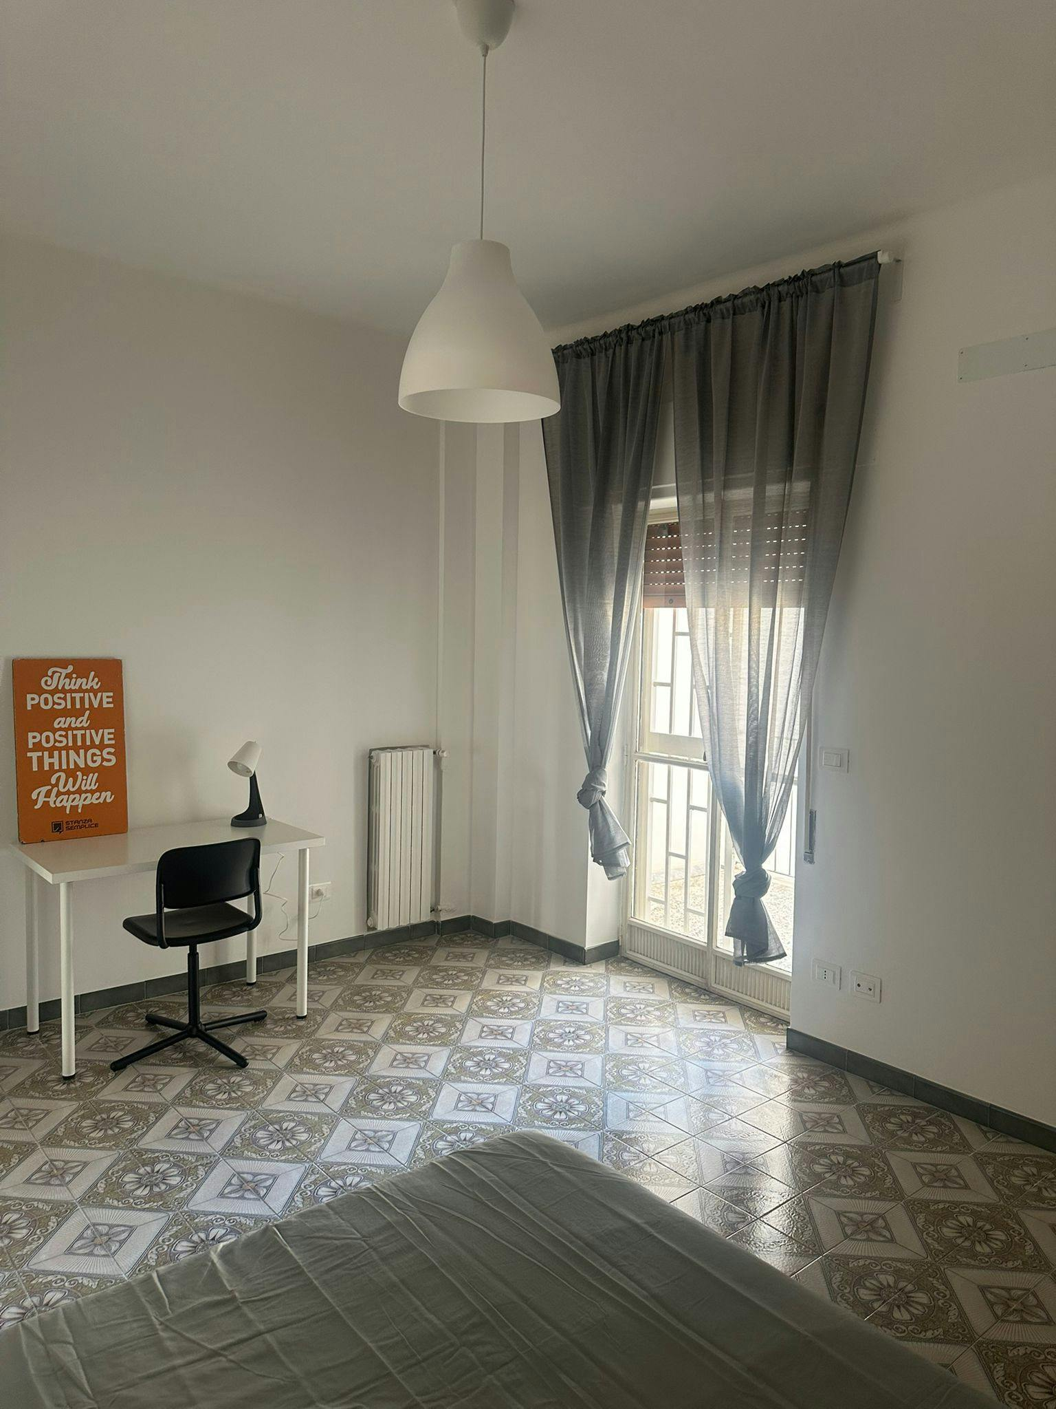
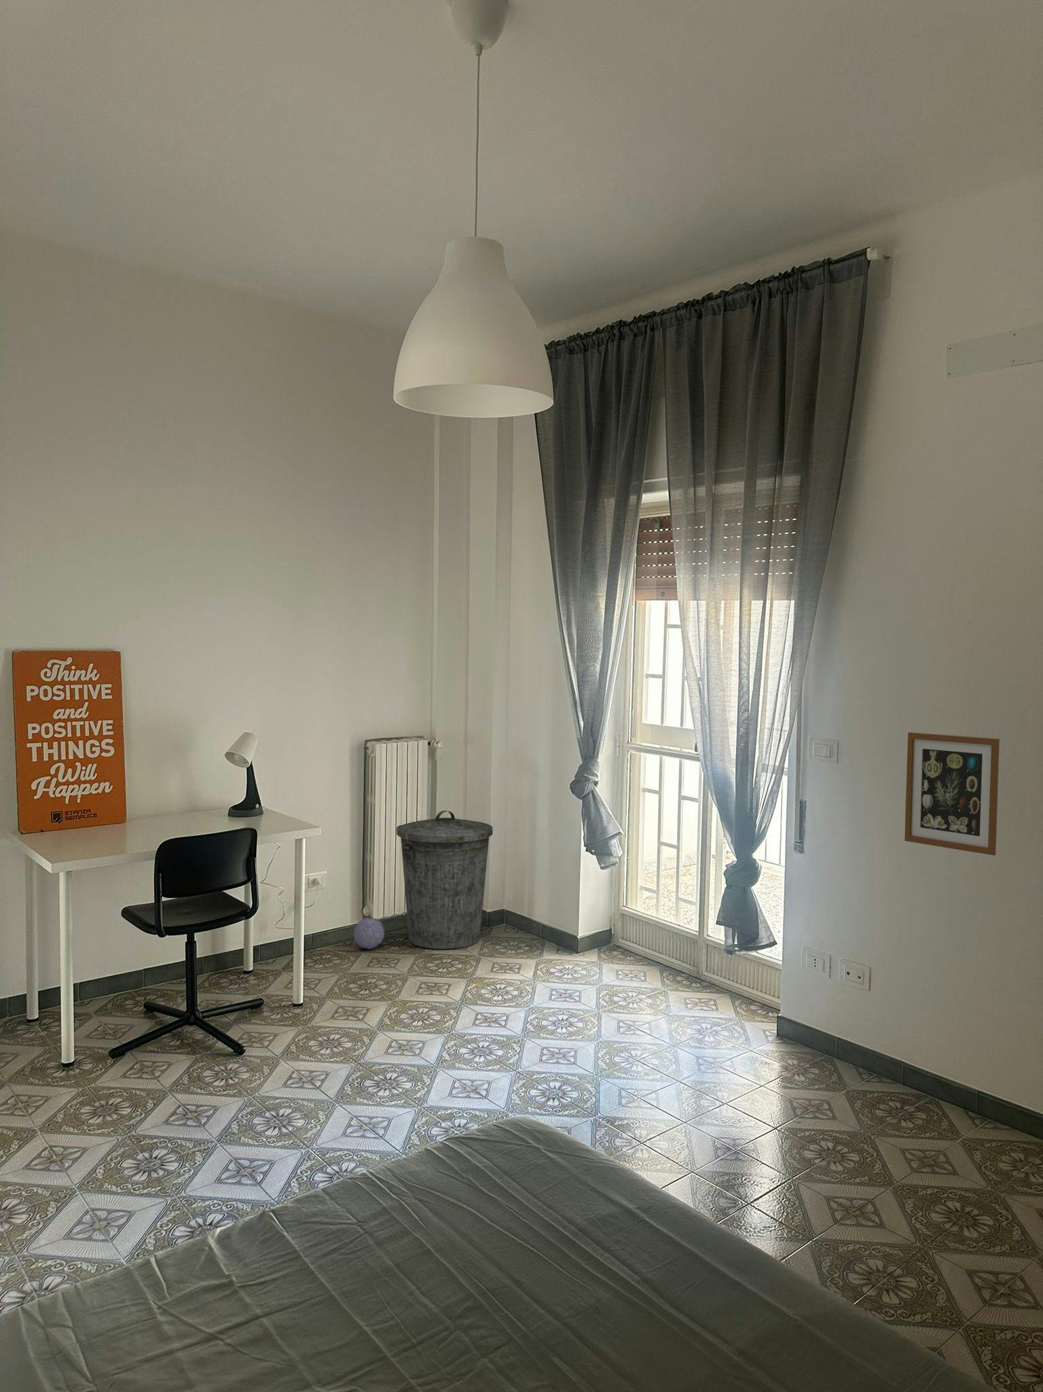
+ decorative ball (369, 933)
+ trash can (444, 875)
+ wall art (950, 791)
